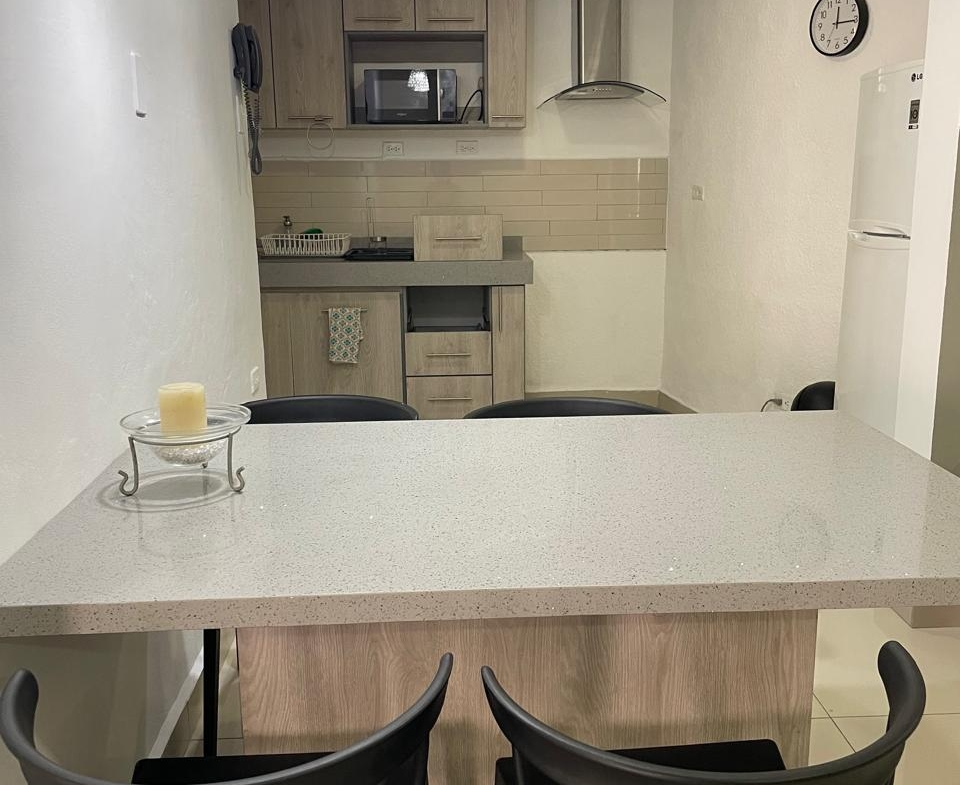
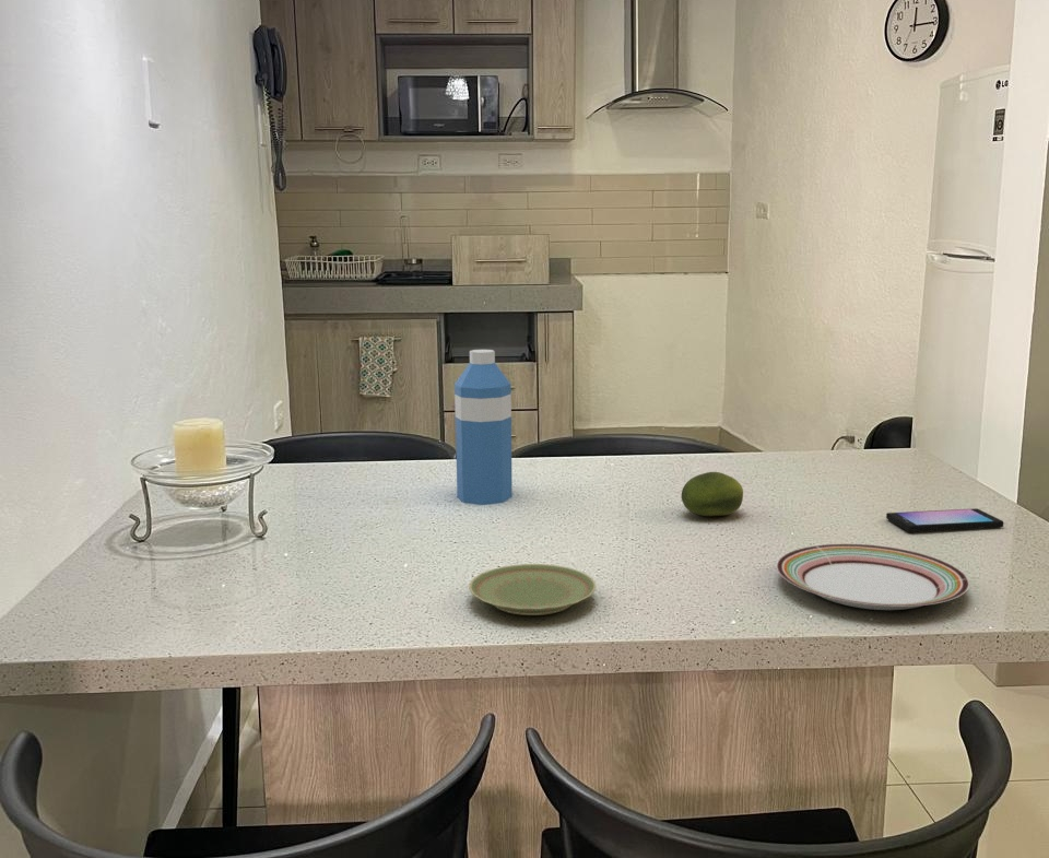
+ fruit (711, 494)
+ smartphone (943, 519)
+ plate (870, 579)
+ water bottle (483, 425)
+ plate (532, 591)
